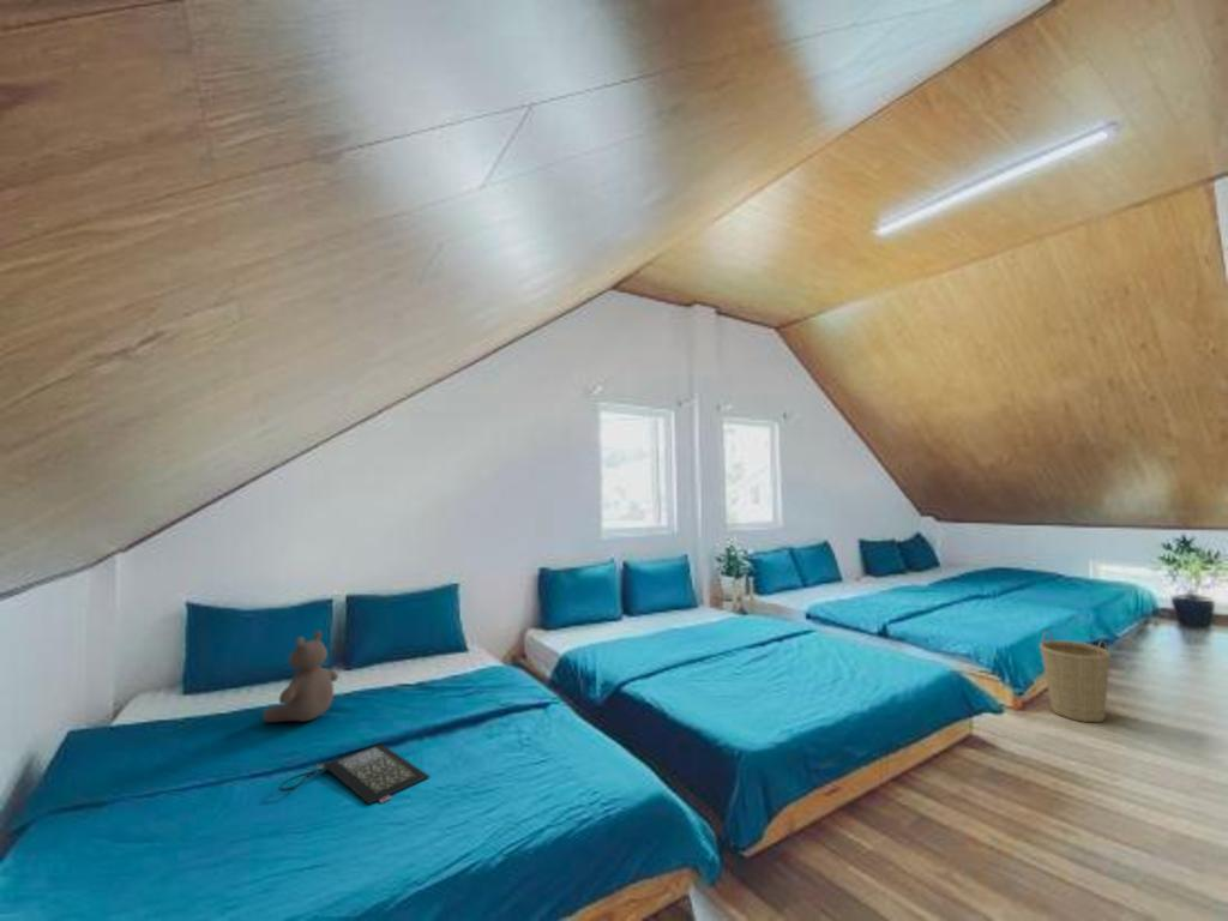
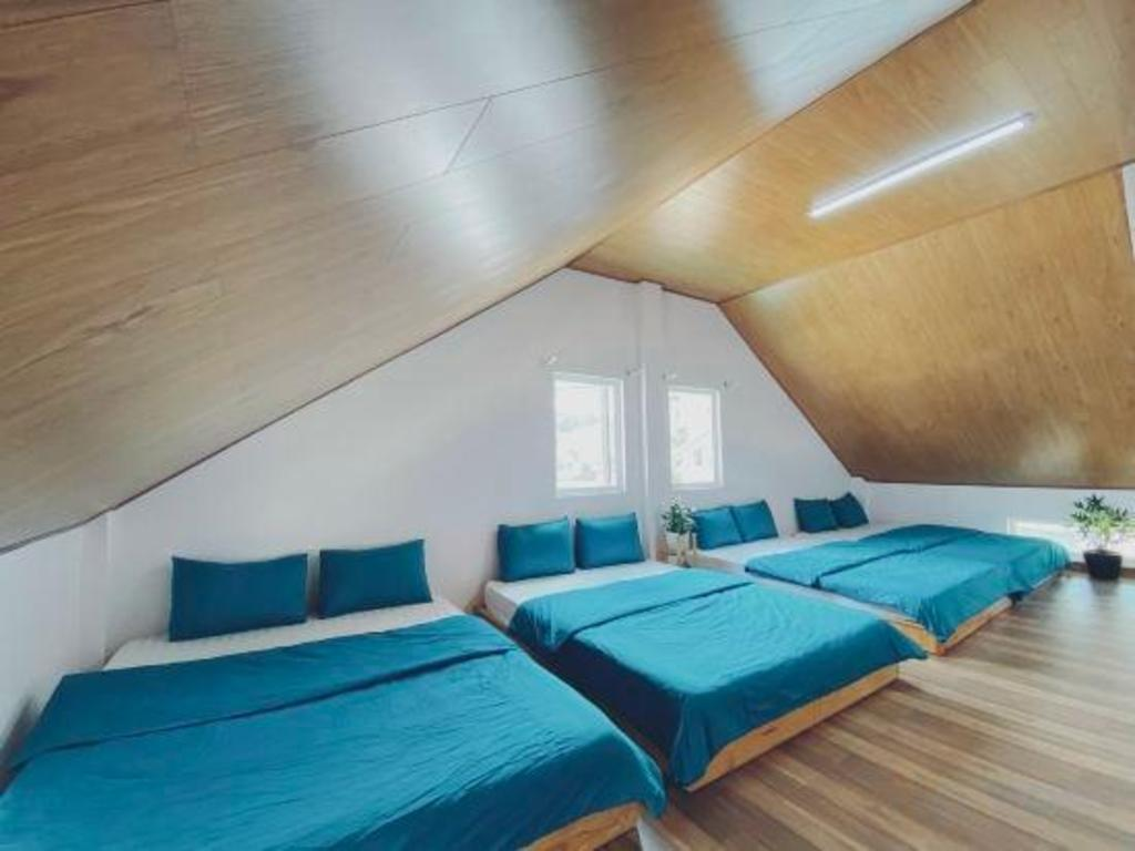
- bear (300, 674)
- clutch bag (369, 769)
- basket (1074, 674)
